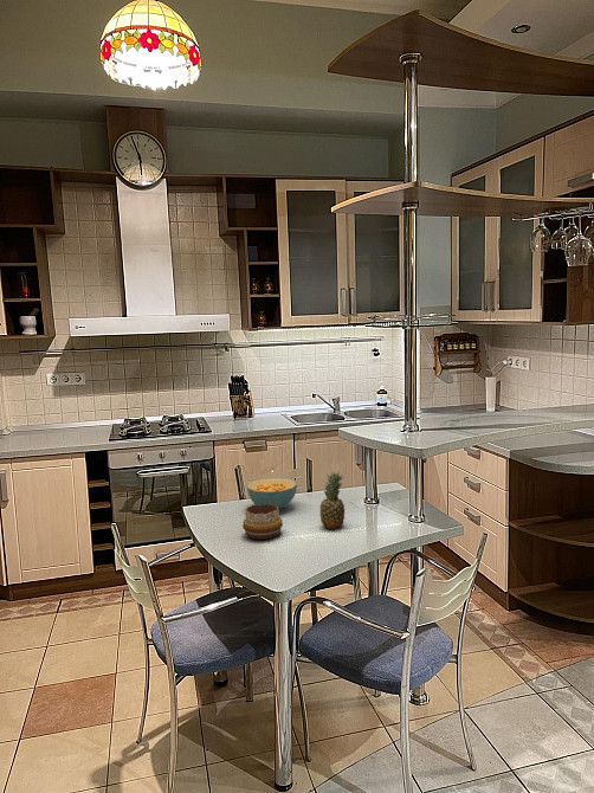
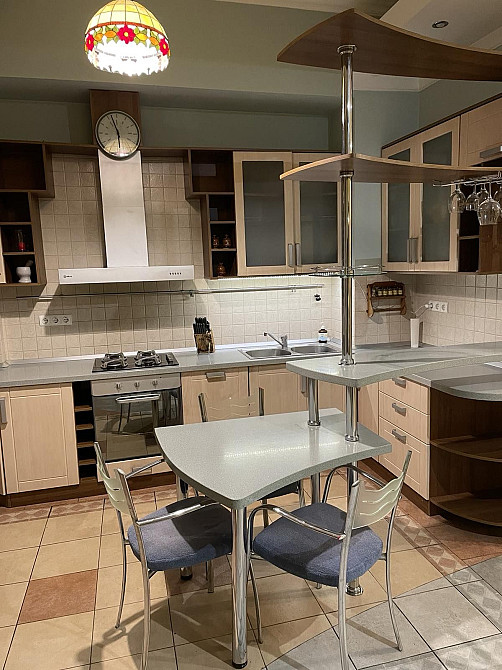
- cereal bowl (272, 496)
- fruit (331, 498)
- decorative bowl (262, 521)
